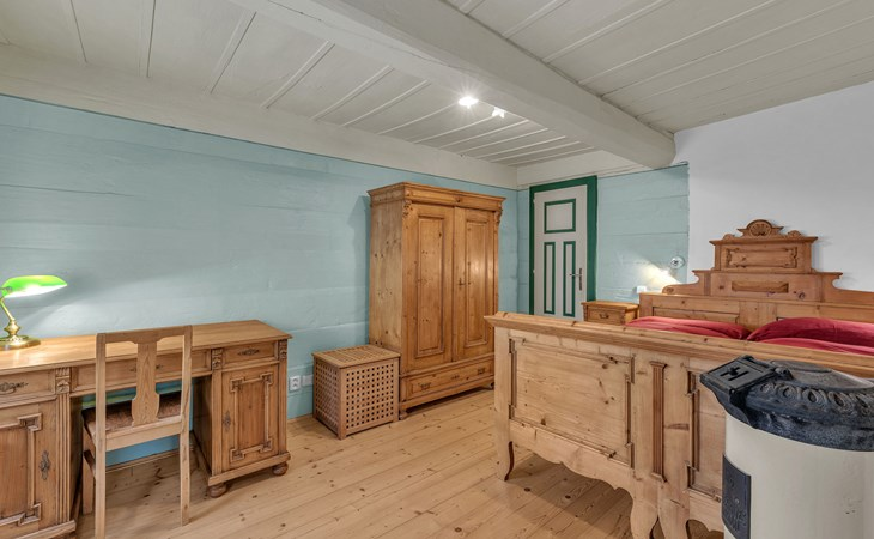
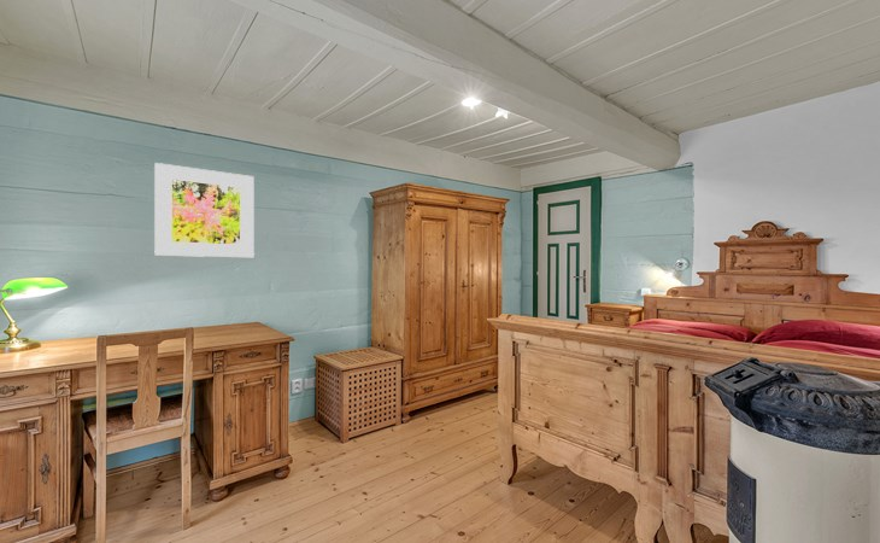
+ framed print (207, 212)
